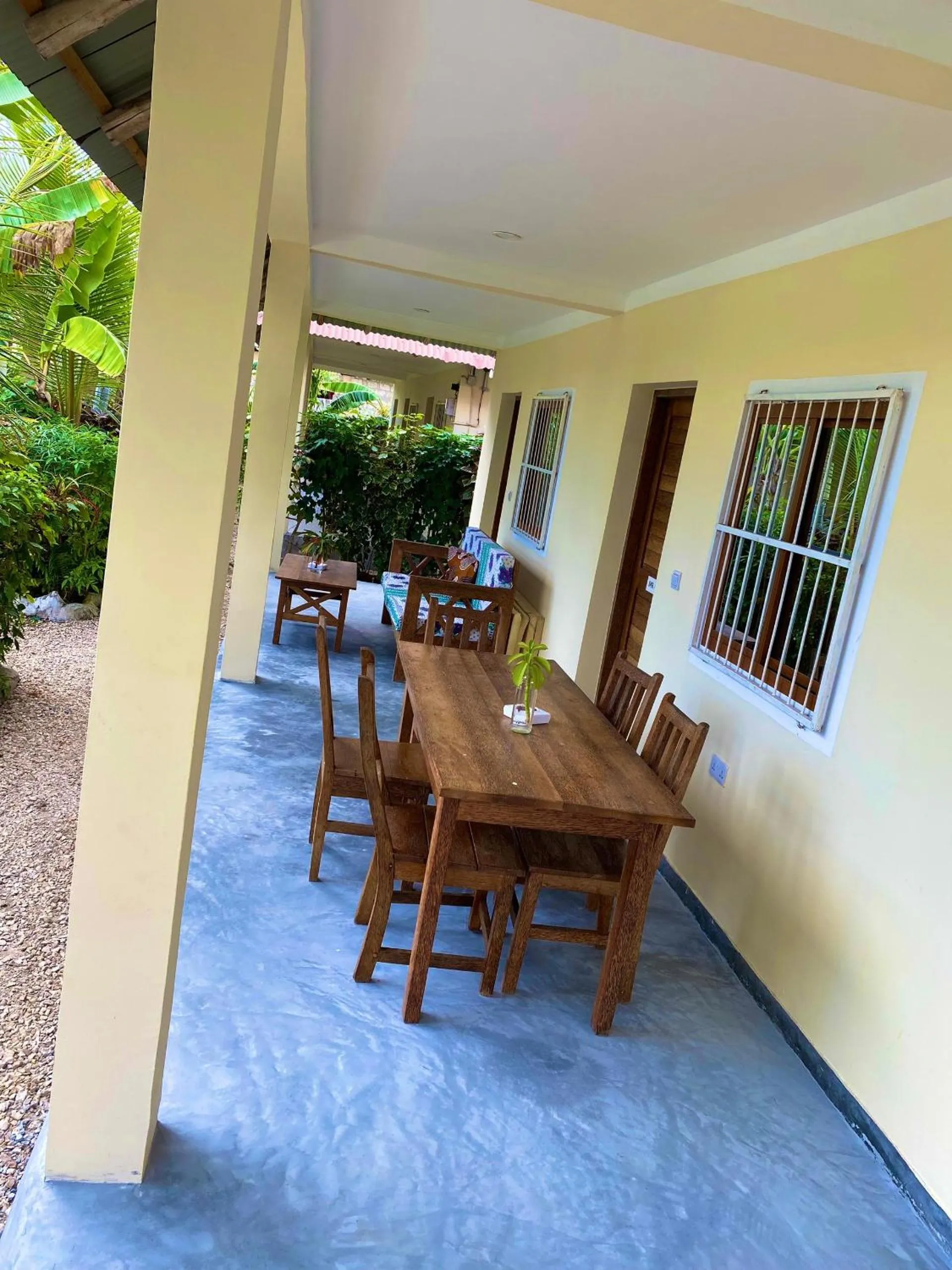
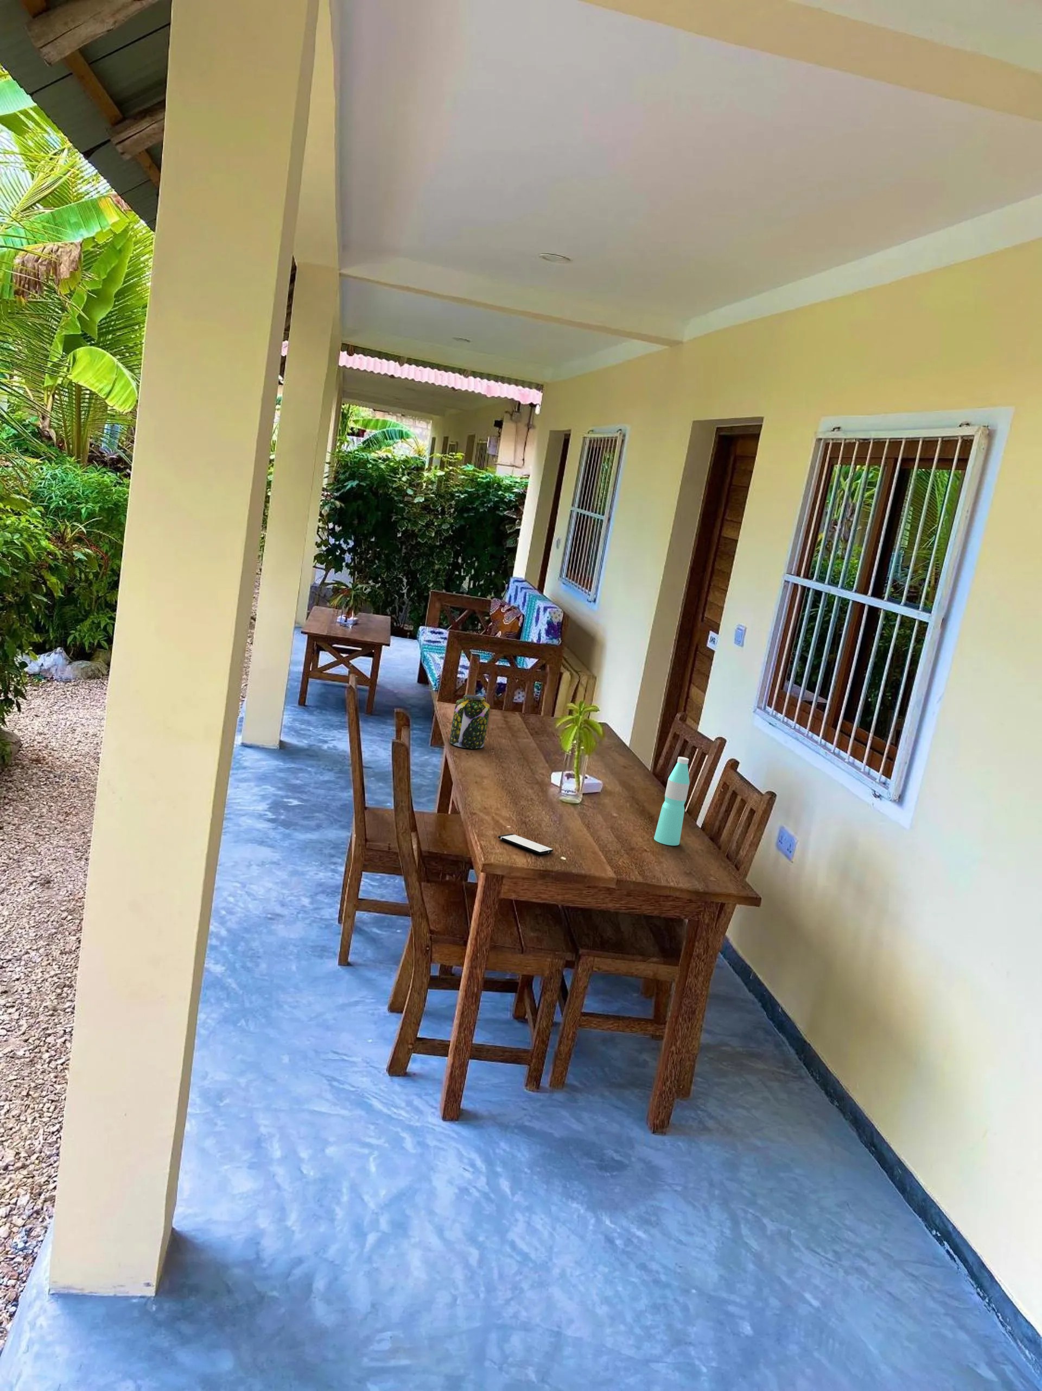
+ water bottle (674, 800)
+ jar (470, 721)
+ smartphone (525, 843)
